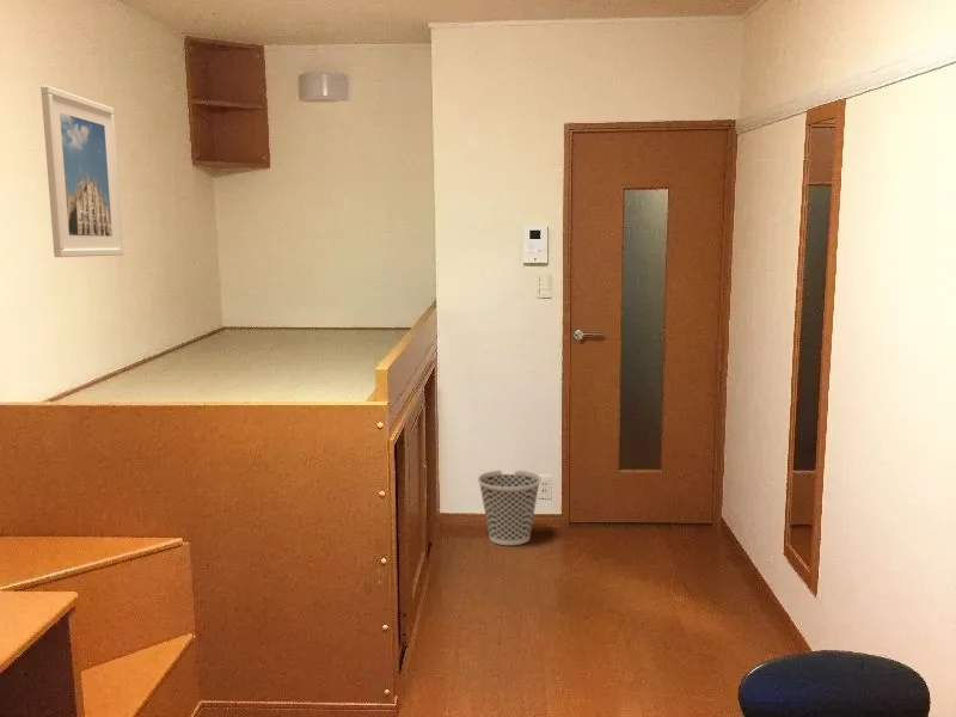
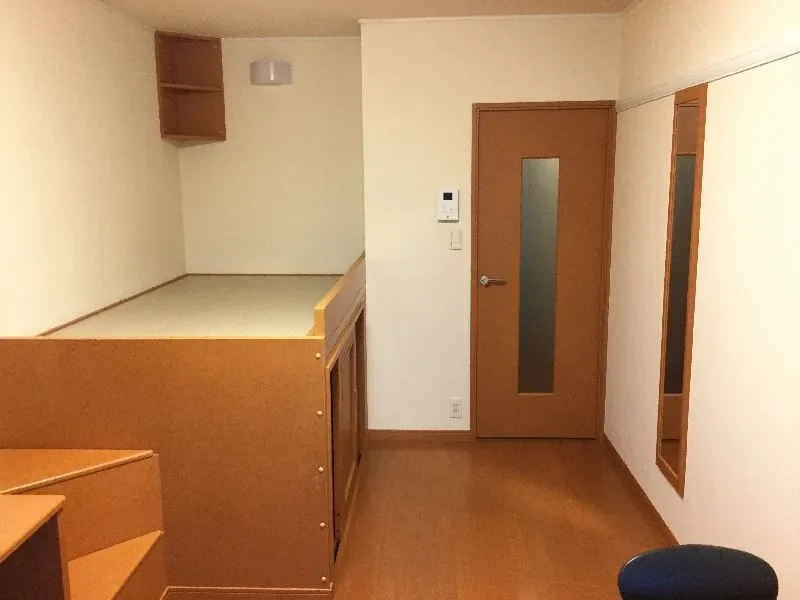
- wastebasket (509, 508)
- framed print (85, 177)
